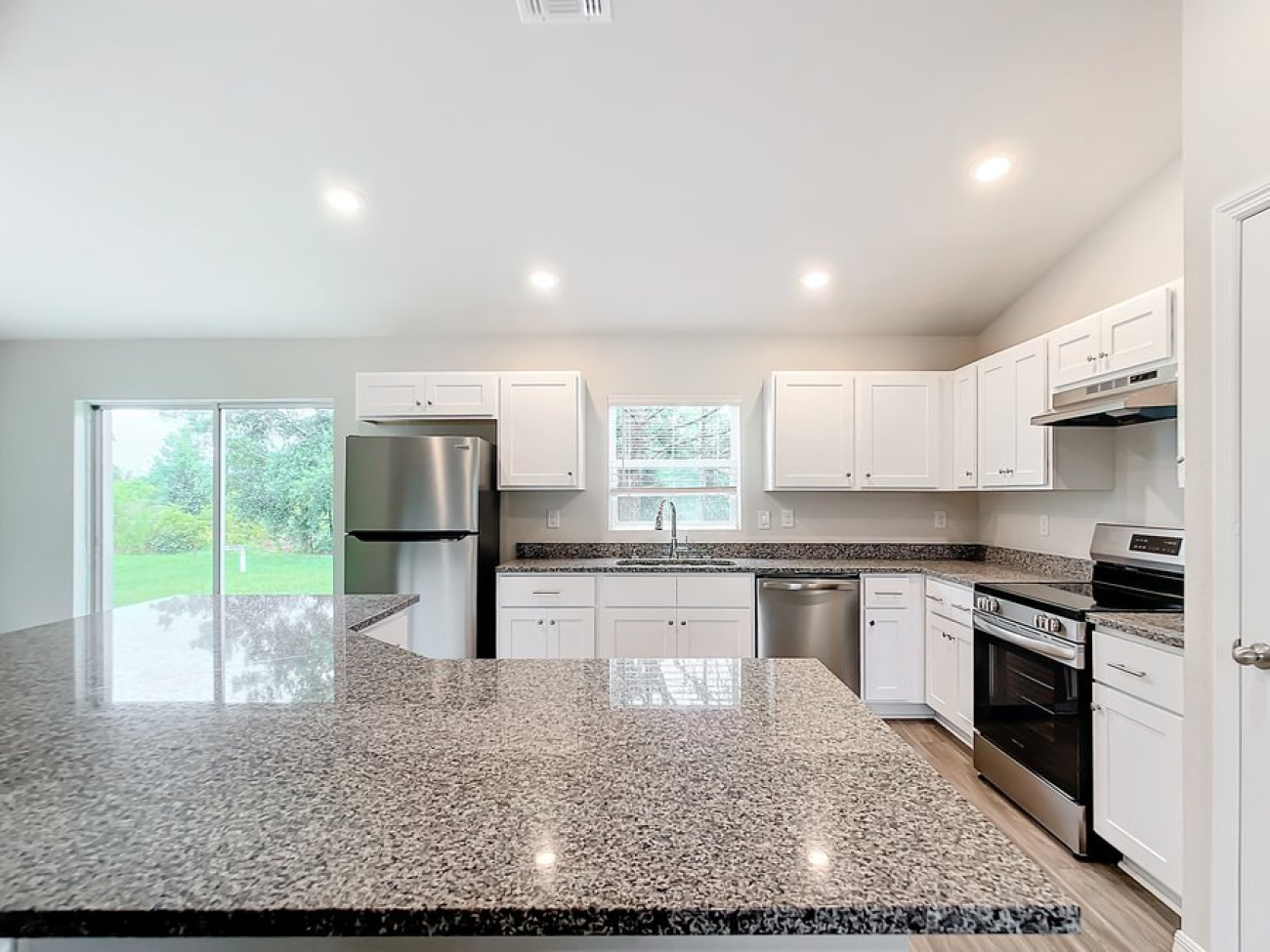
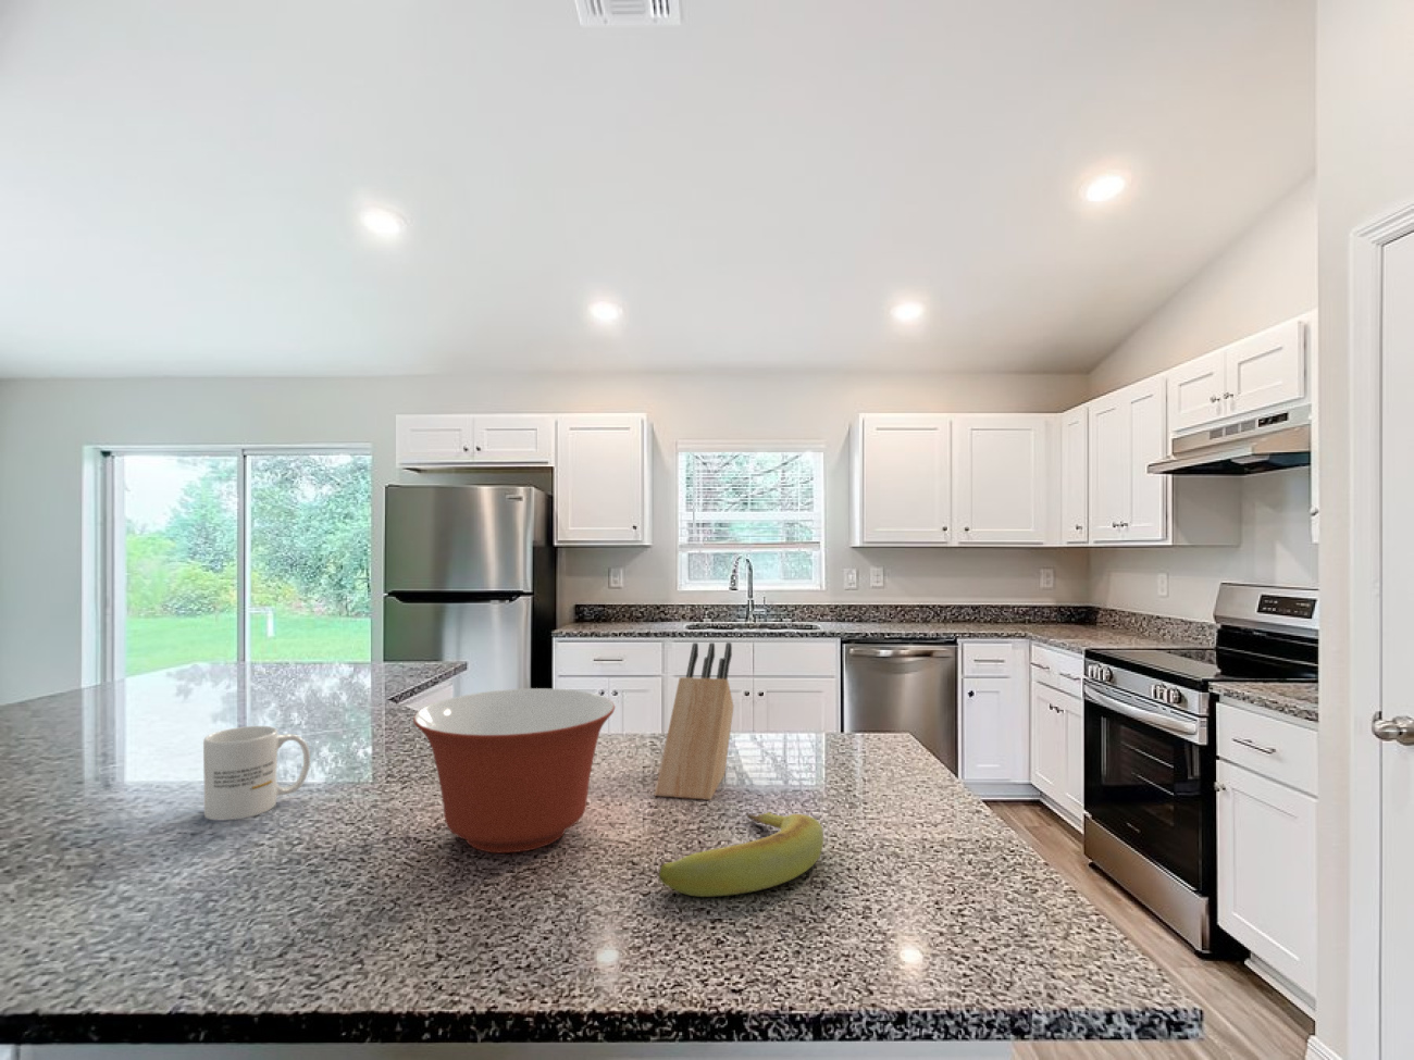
+ knife block (699, 713)
+ banana (748, 842)
+ mug (253, 767)
+ mixing bowl (517, 769)
